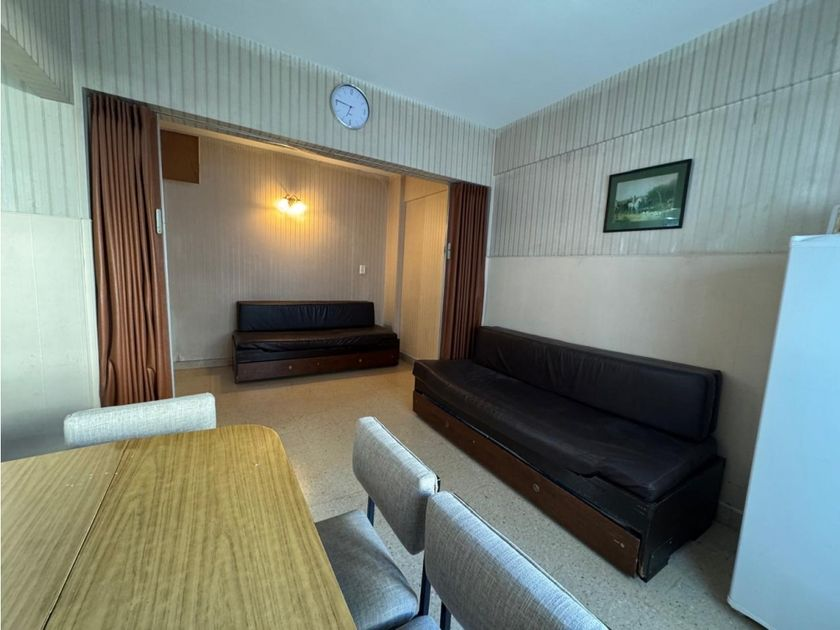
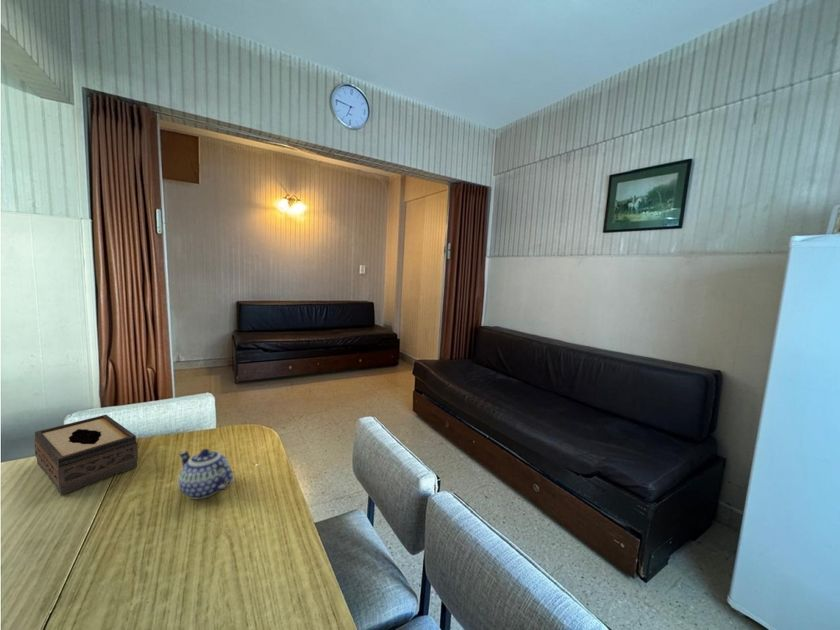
+ tissue box (86, 449)
+ teapot (205, 470)
